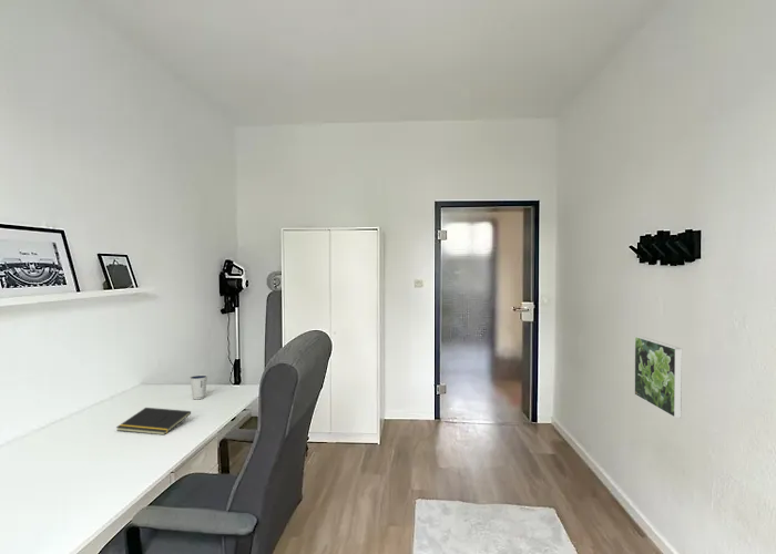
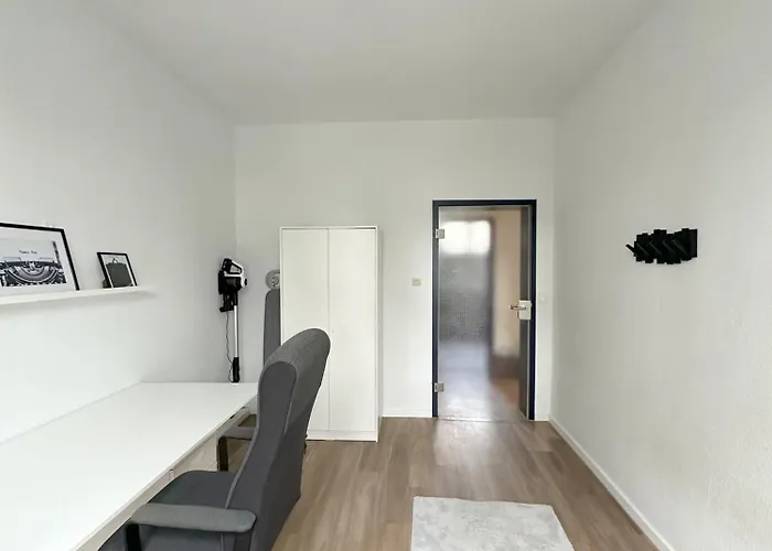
- dixie cup (198, 387)
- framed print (655, 373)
- notepad (154, 420)
